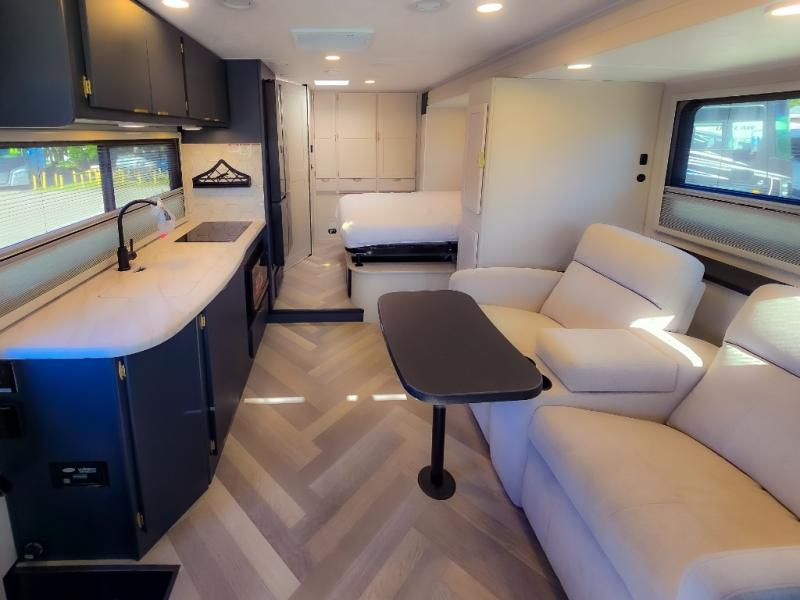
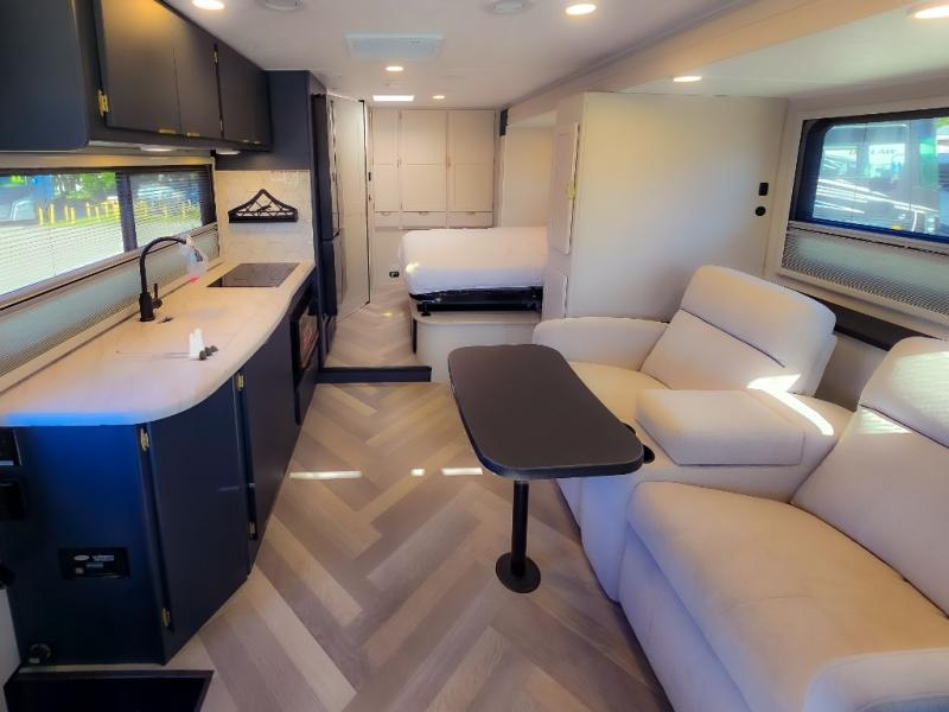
+ salt and pepper shaker set (202, 342)
